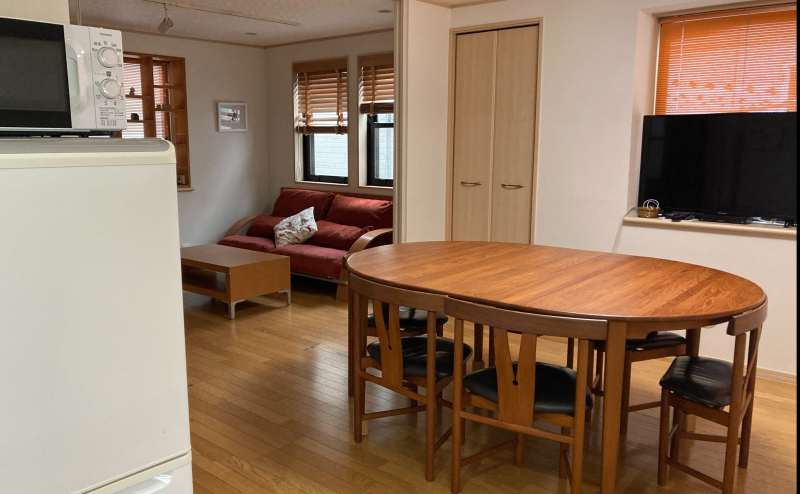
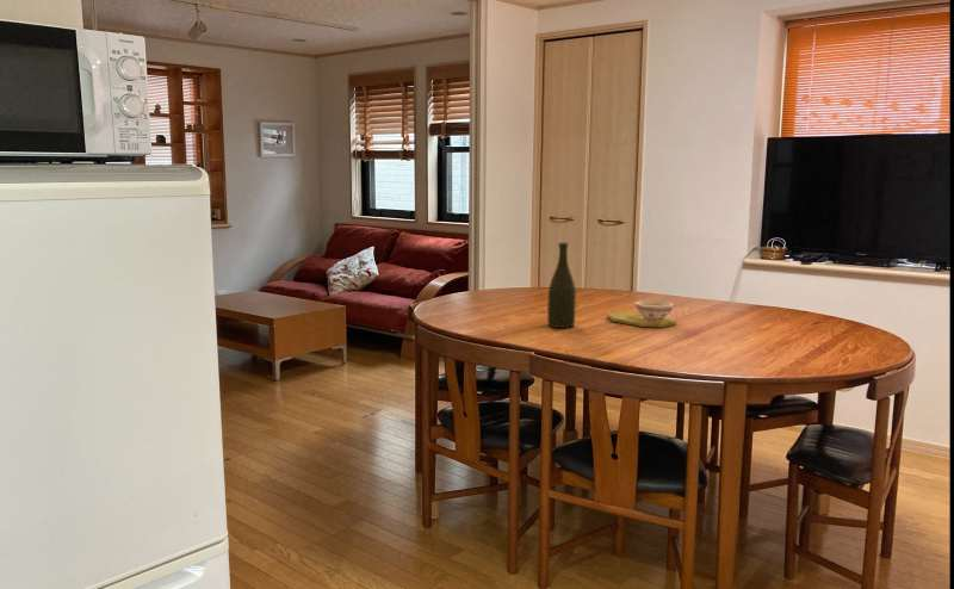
+ bowl (640, 310)
+ bottle (562, 284)
